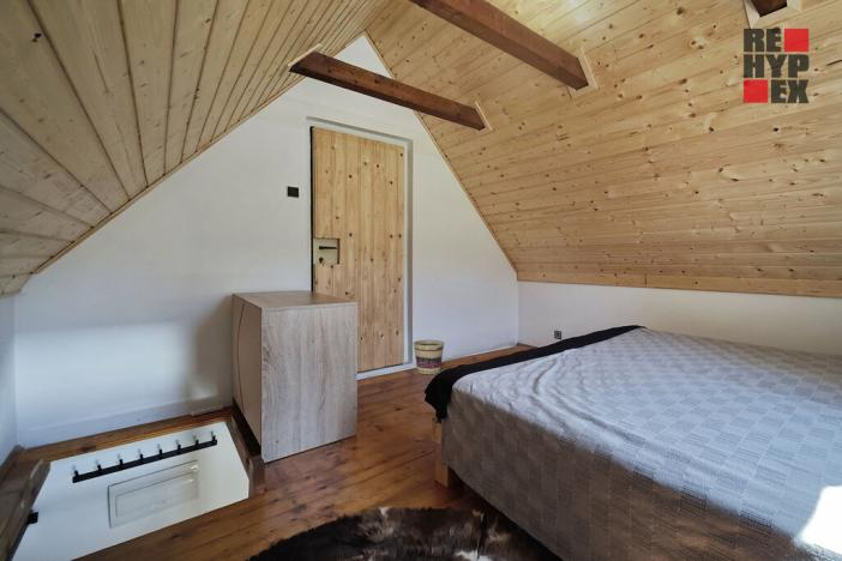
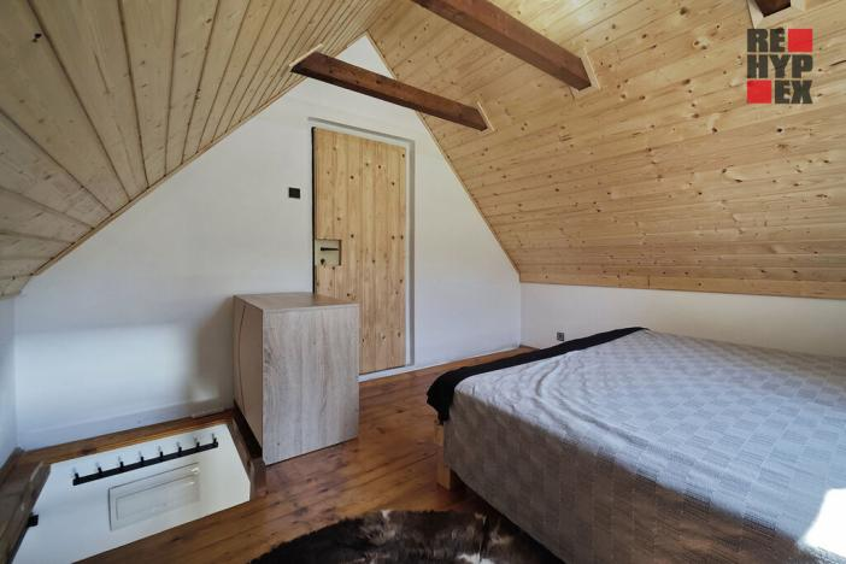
- basket (428, 356)
